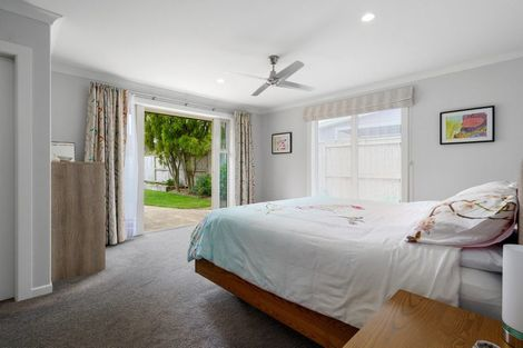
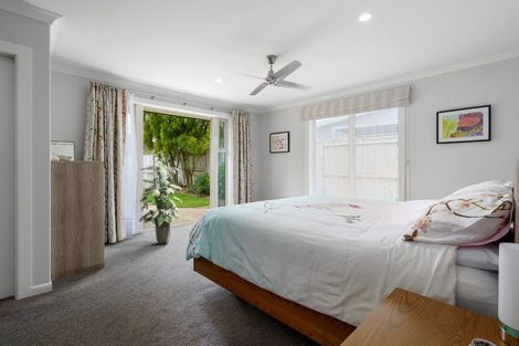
+ indoor plant (159, 201)
